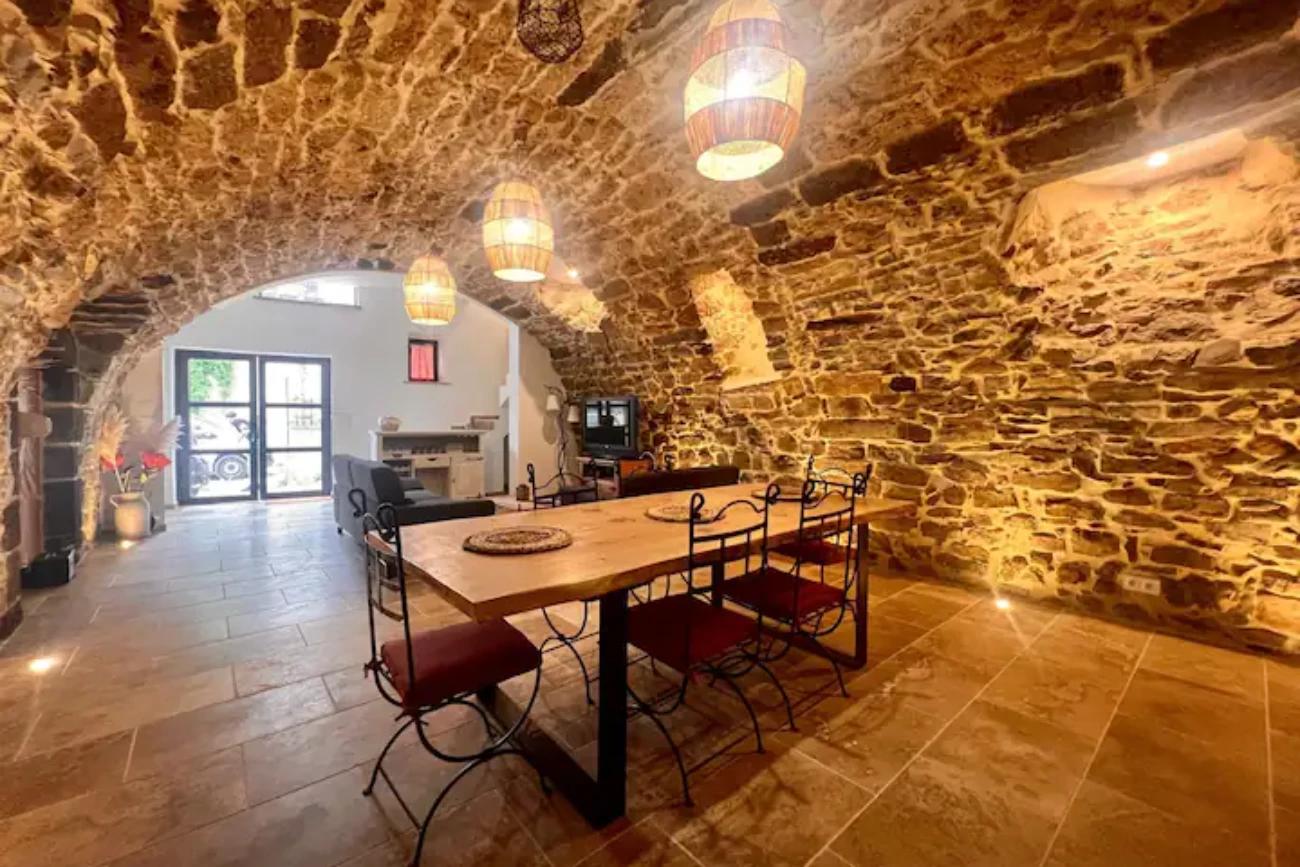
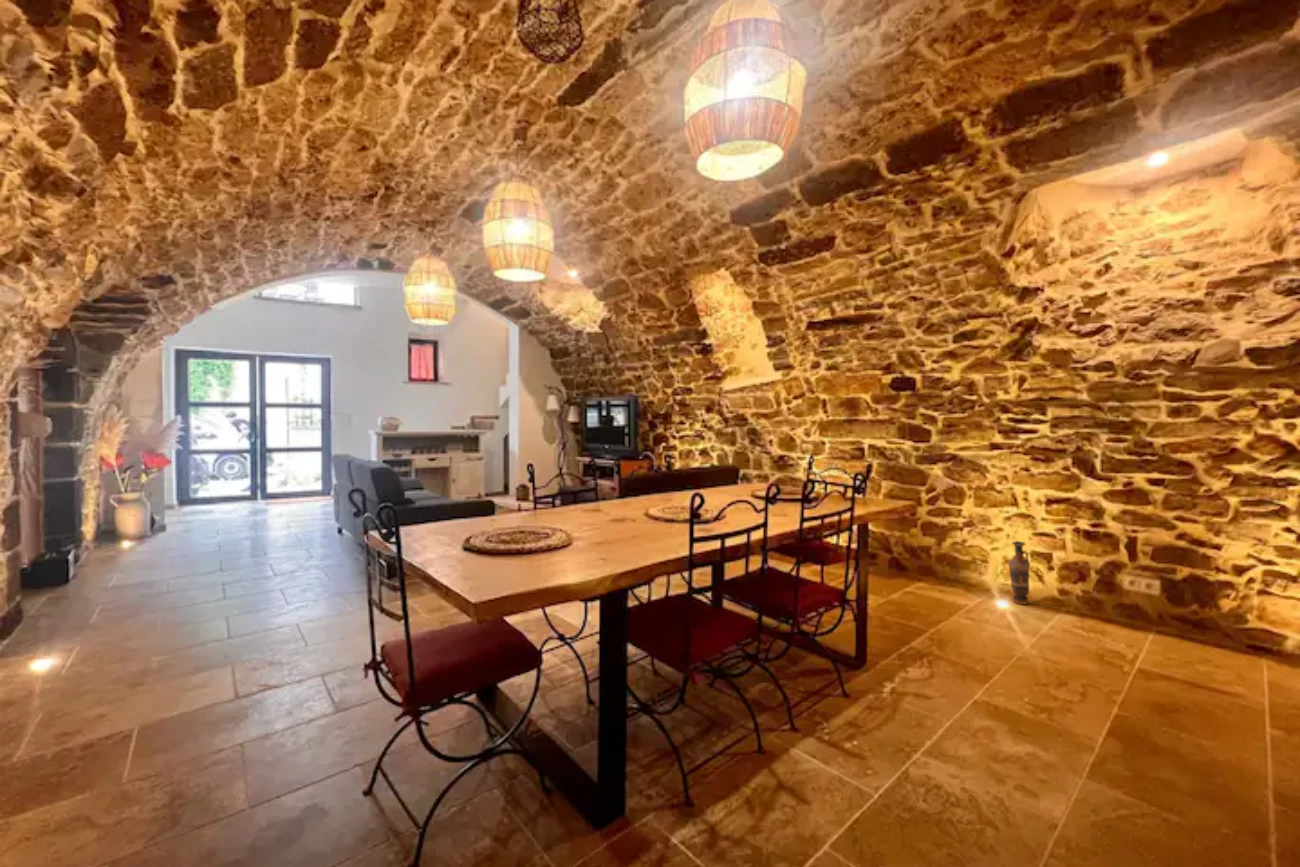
+ vase (1019, 572)
